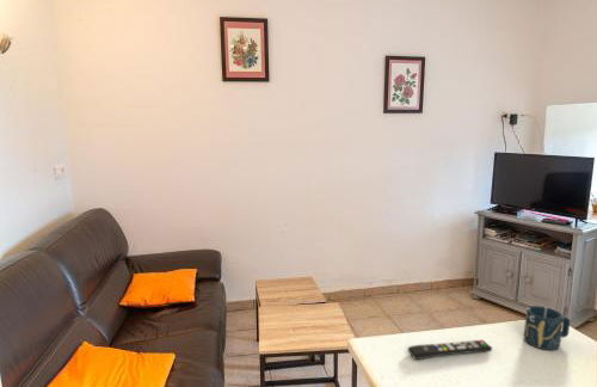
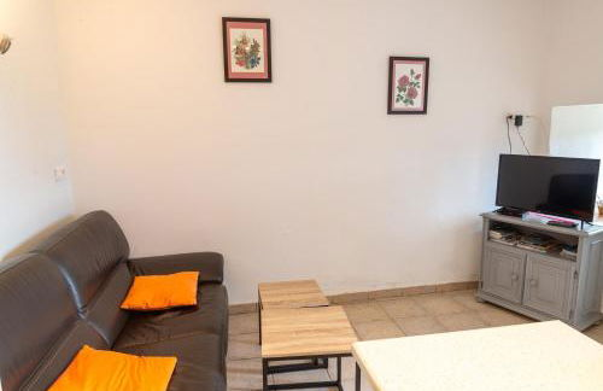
- cup (547, 326)
- remote control (449, 349)
